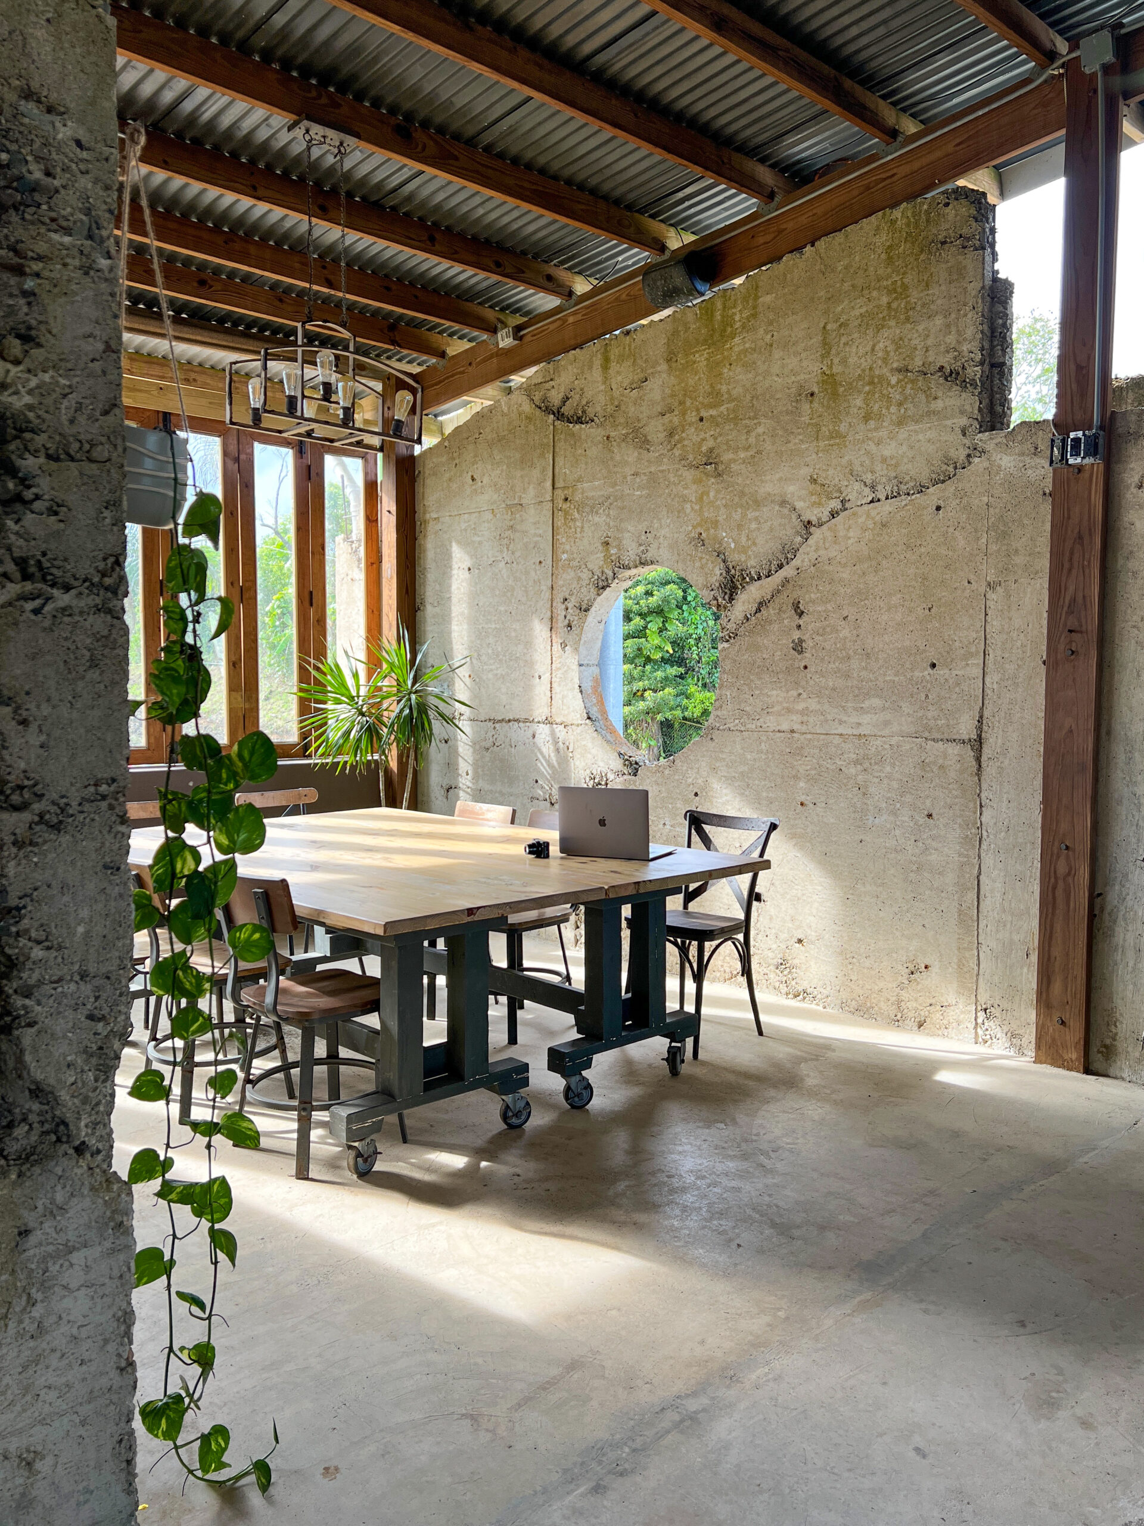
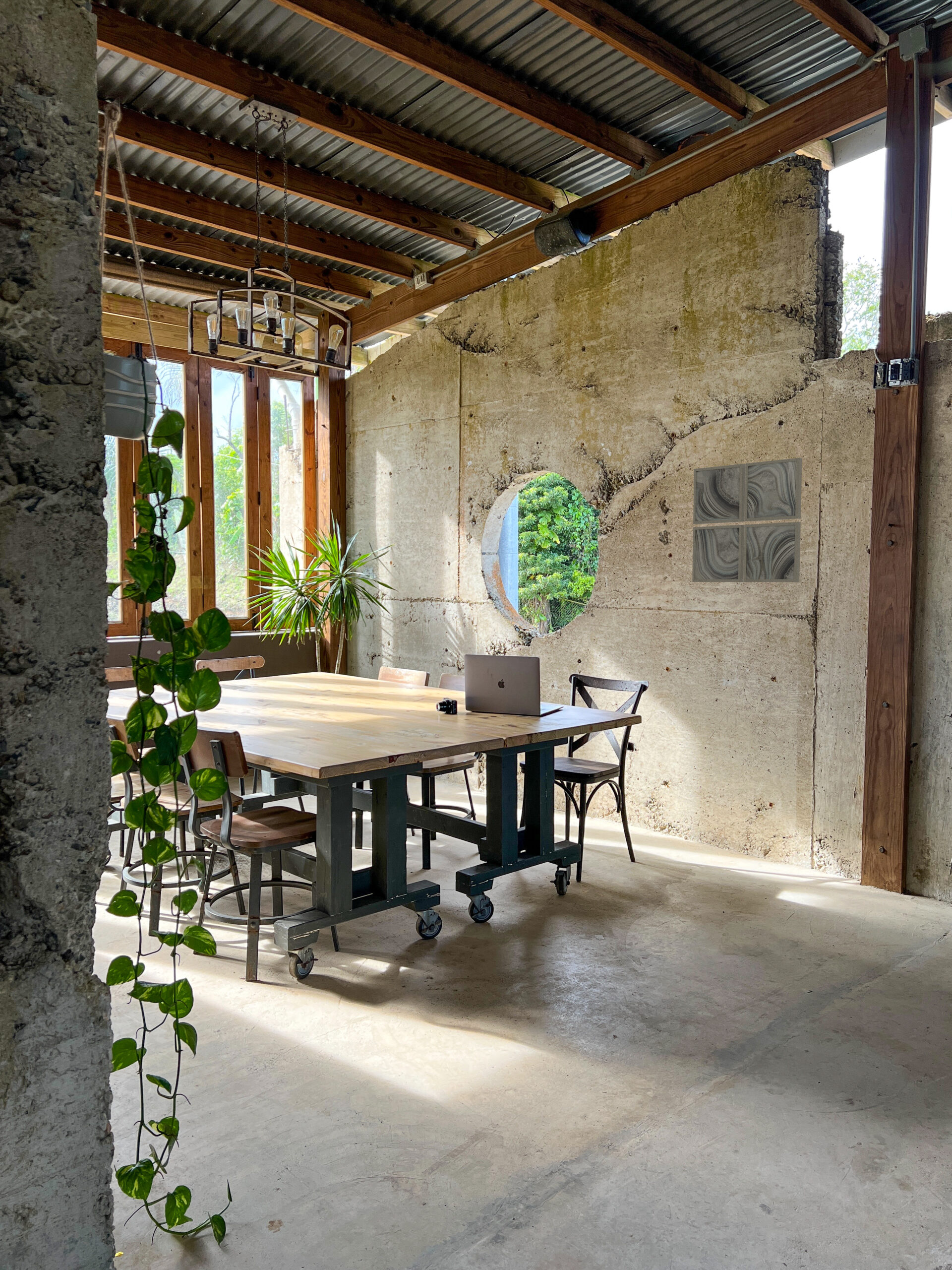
+ wall art (744, 521)
